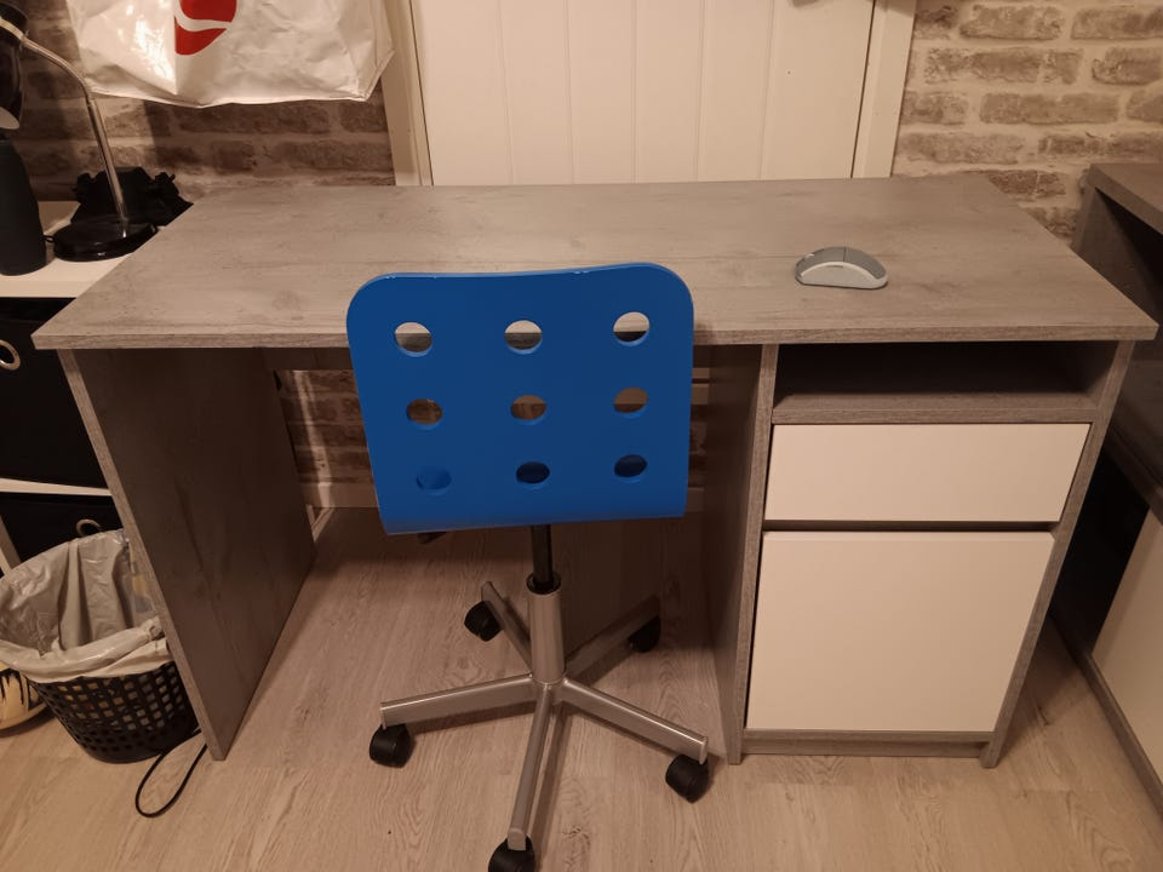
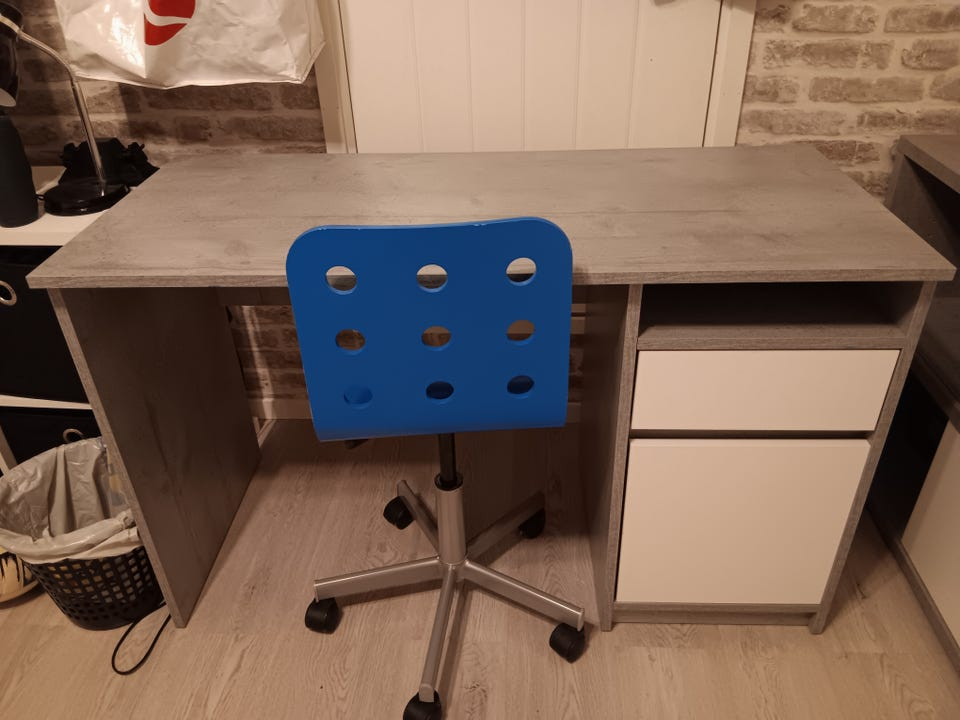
- computer mouse (842, 263)
